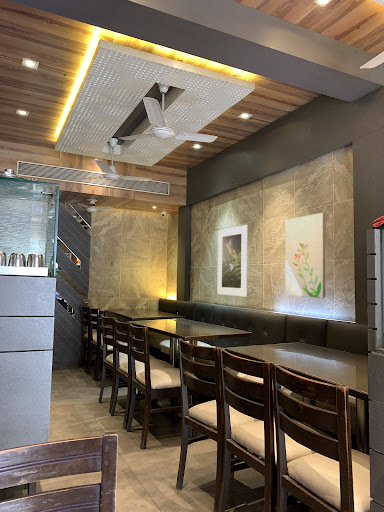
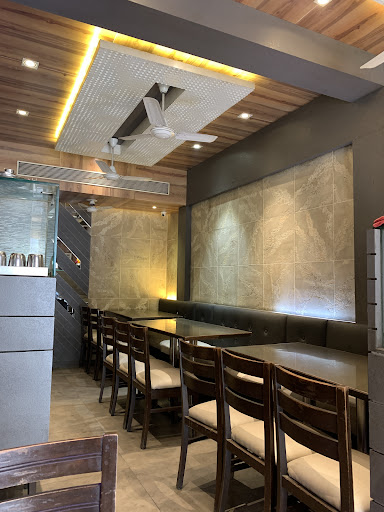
- wall art (304, 256)
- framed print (231, 261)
